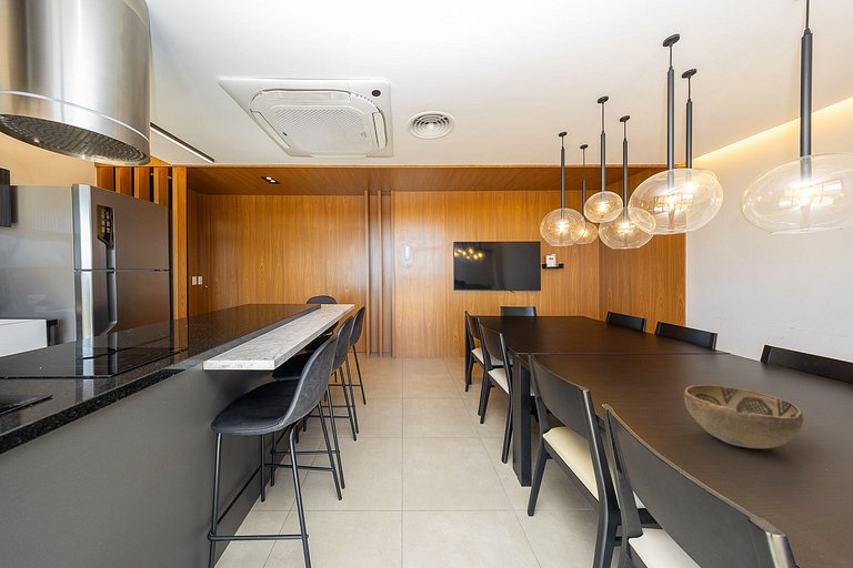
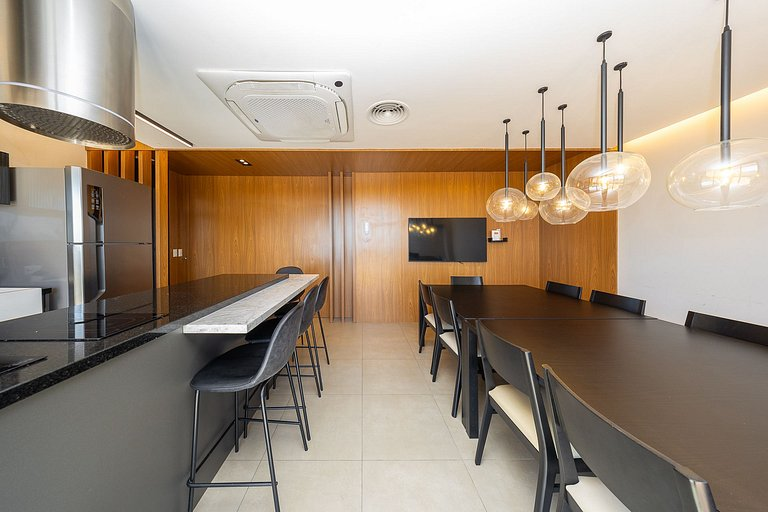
- decorative bowl (736, 418)
